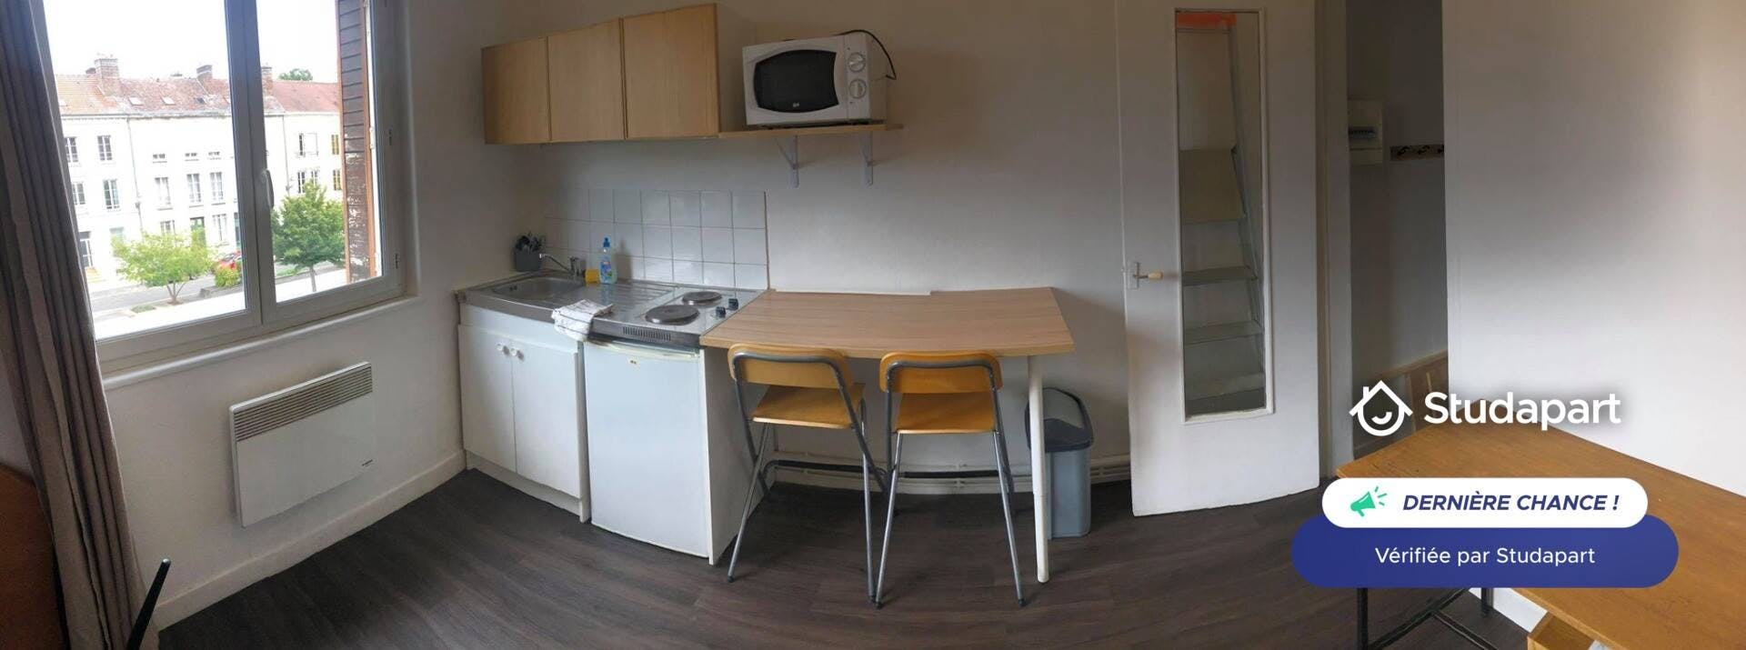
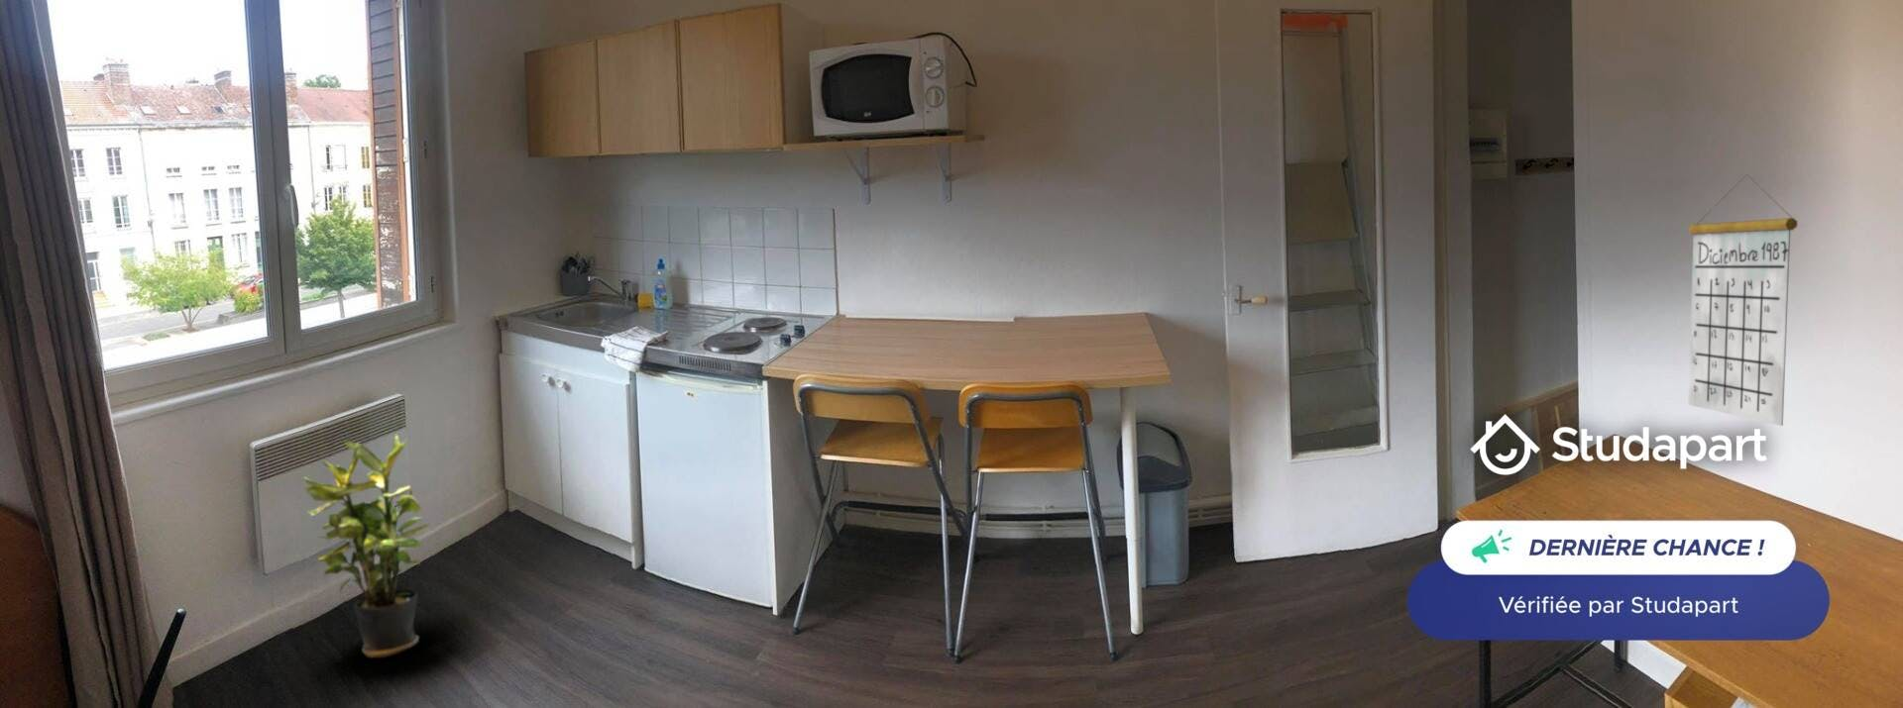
+ potted plant (370, 547)
+ calendar (1737, 295)
